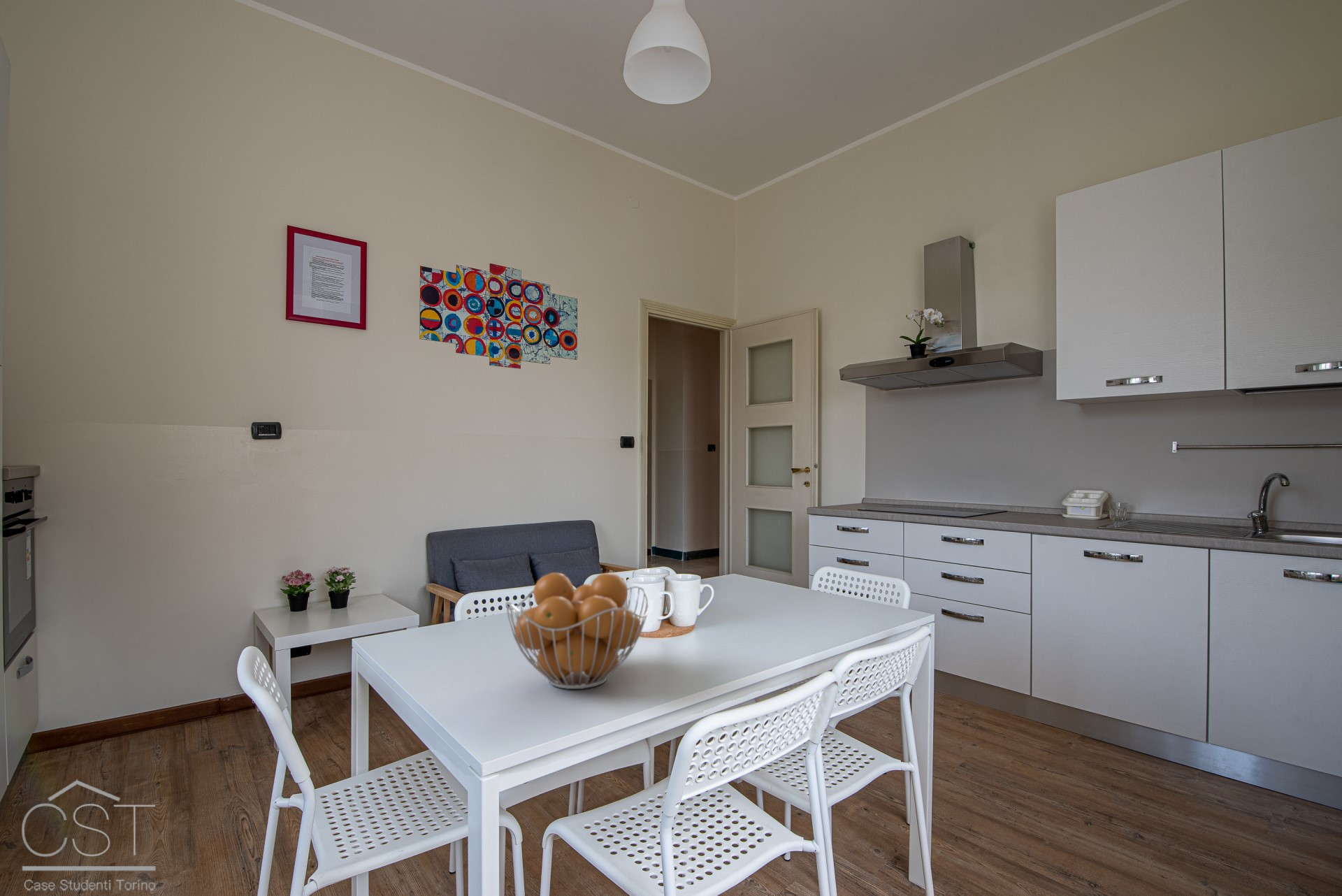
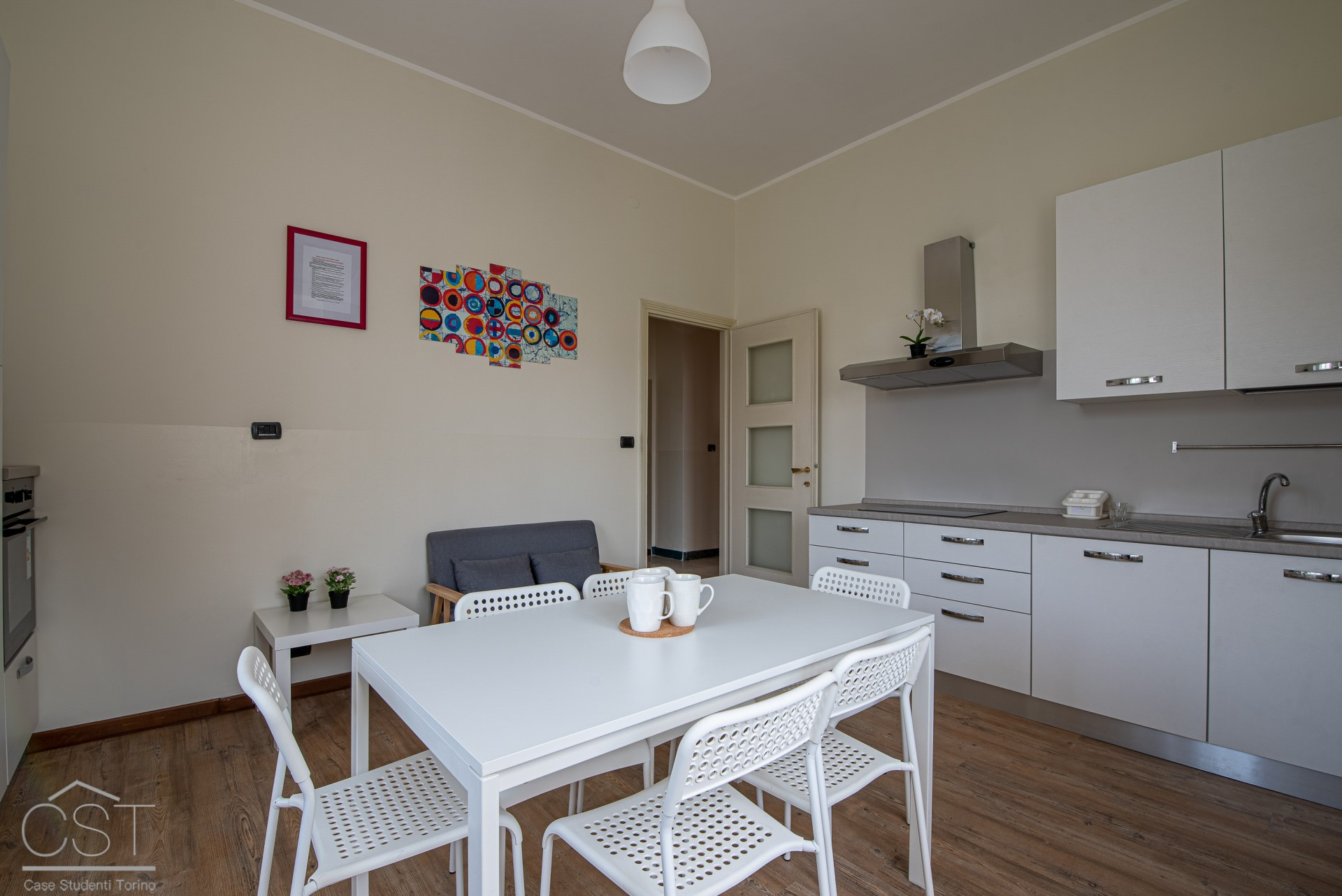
- fruit basket (578, 626)
